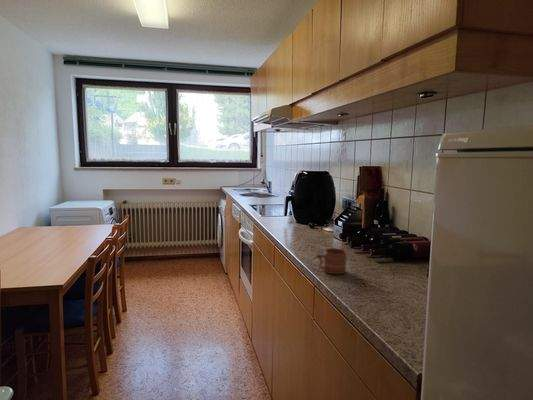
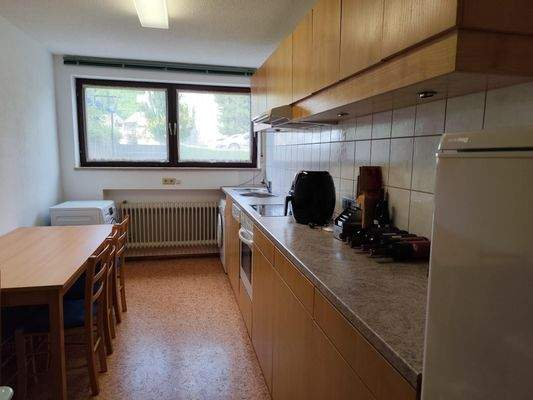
- mug (328, 261)
